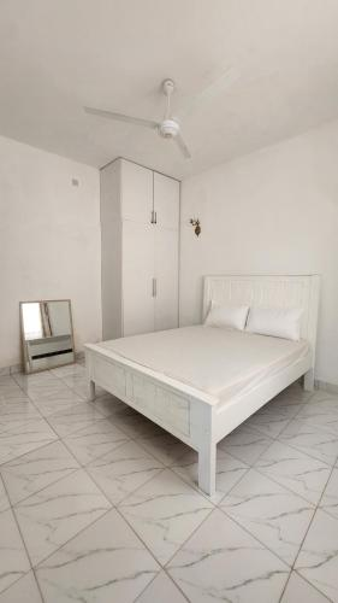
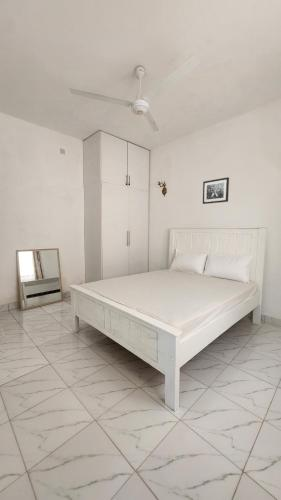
+ wall art (215, 191)
